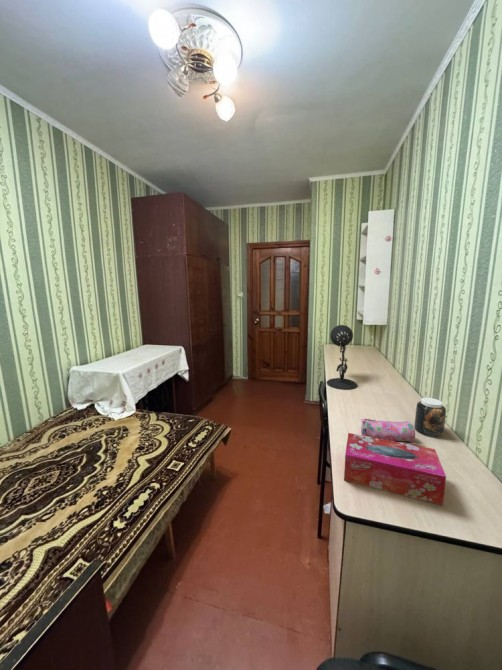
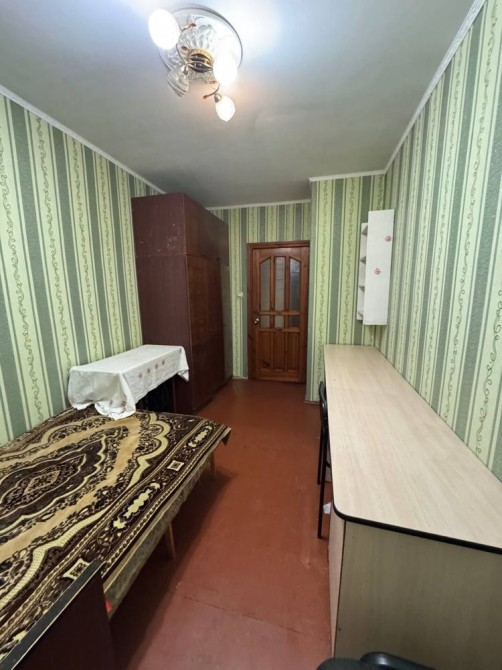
- pencil case (386, 429)
- desk lamp (342, 355)
- jar (430, 416)
- tissue box (389, 464)
